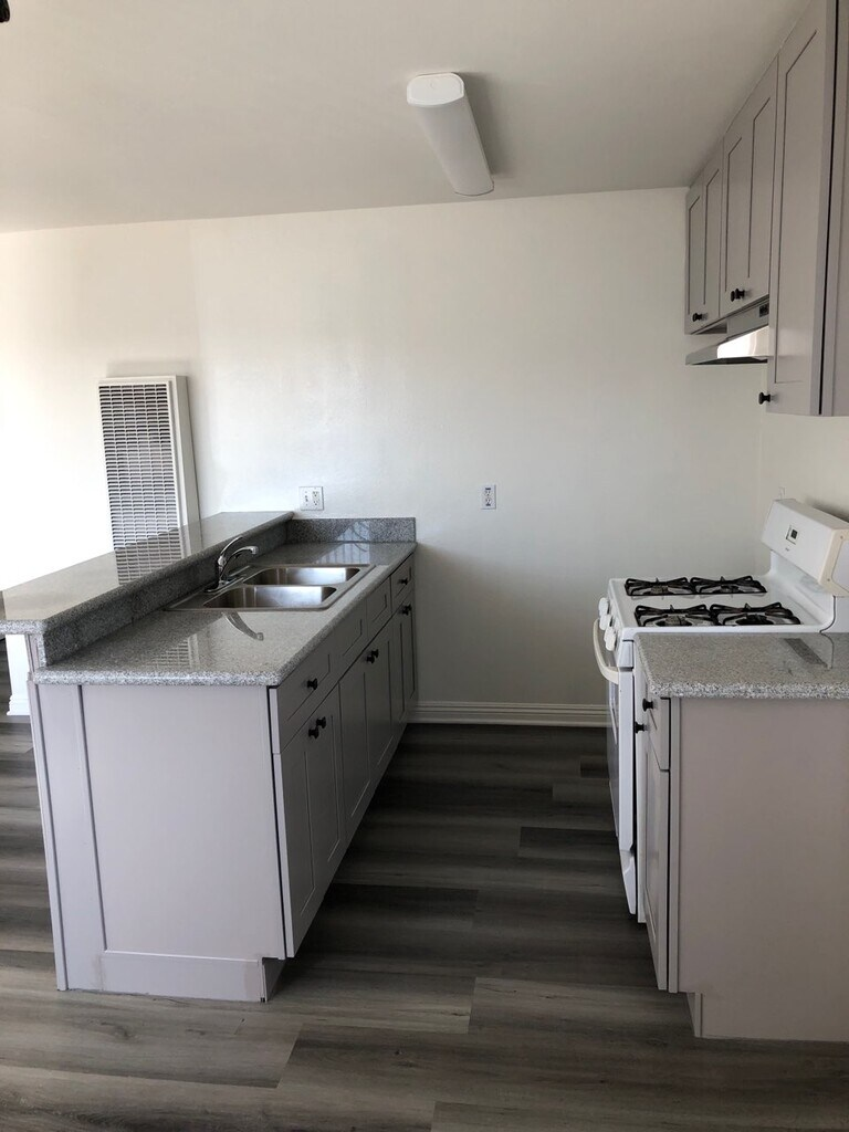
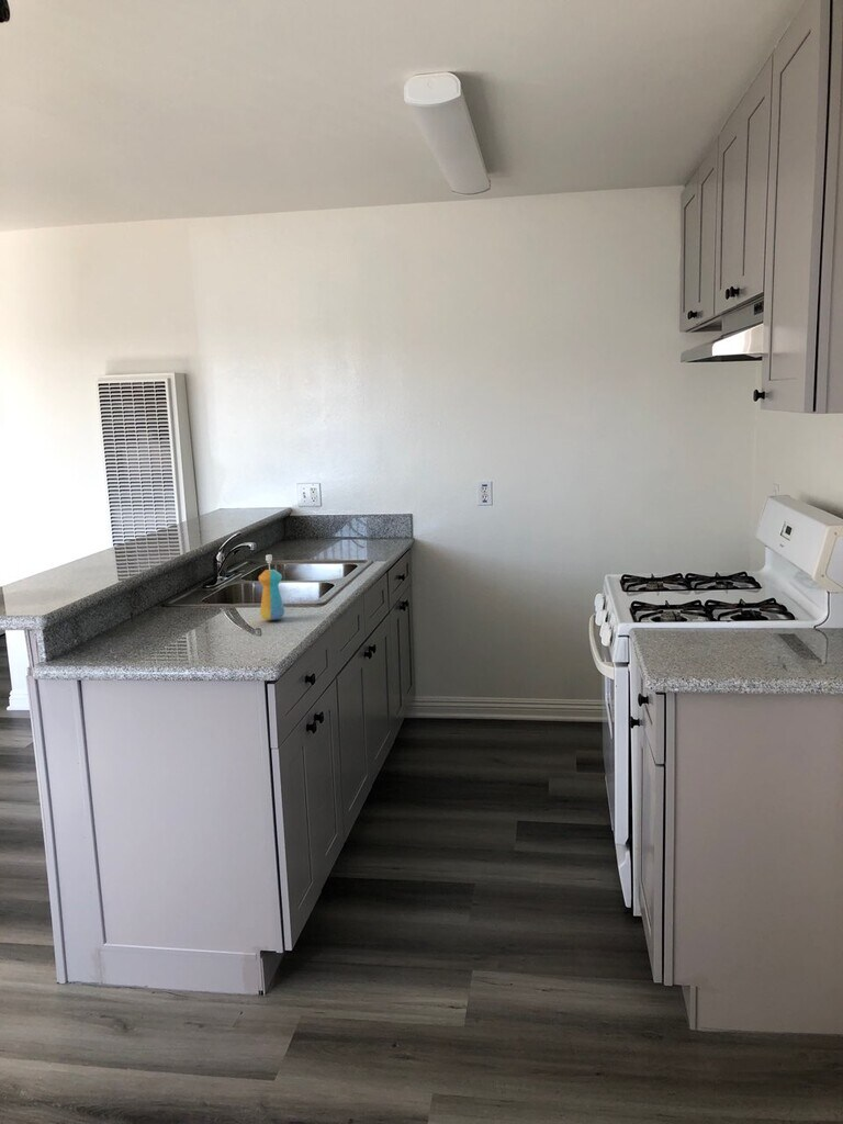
+ soap dispenser (270, 587)
